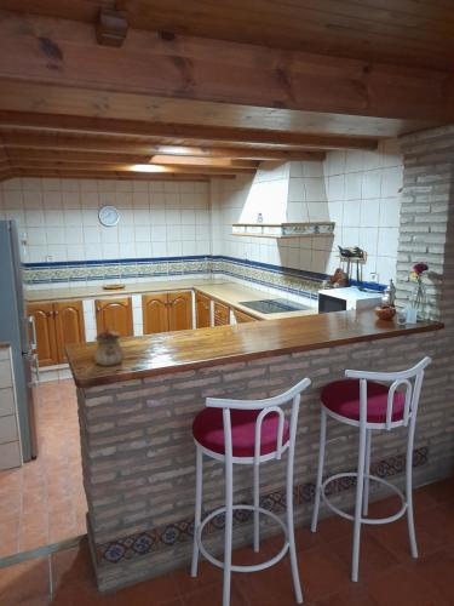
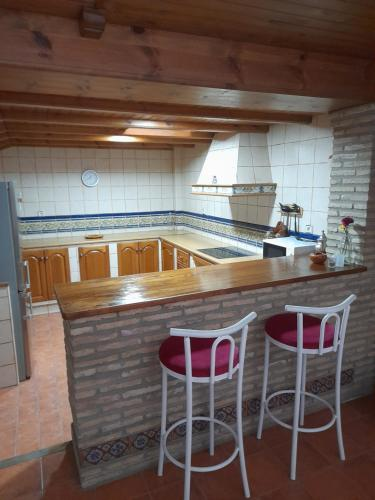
- teapot (108, 344)
